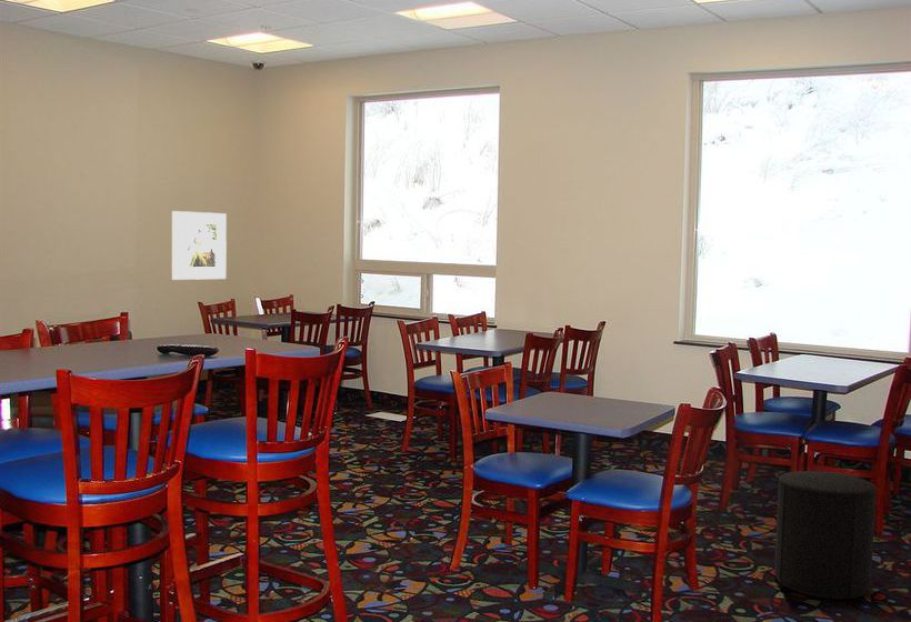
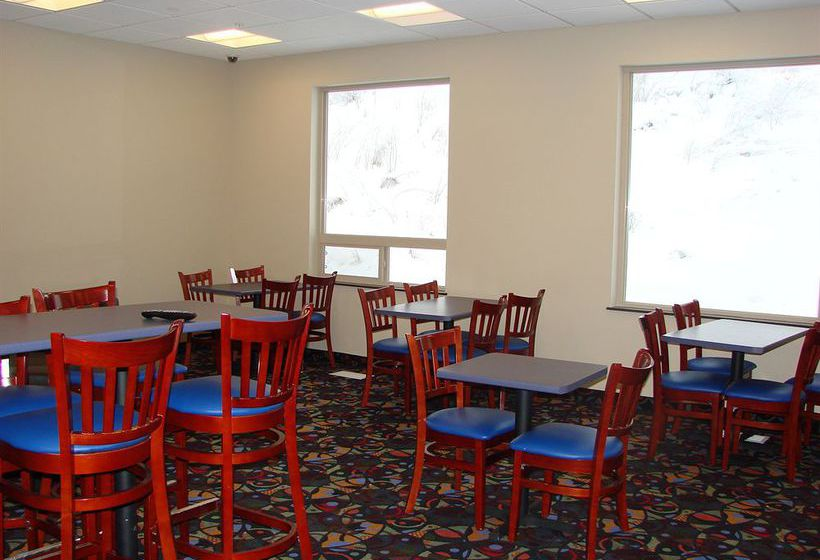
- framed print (199, 245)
- stool (824, 530)
